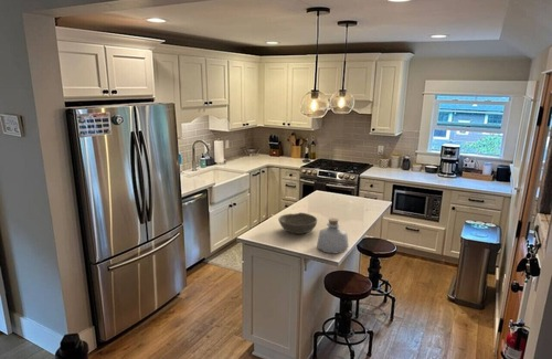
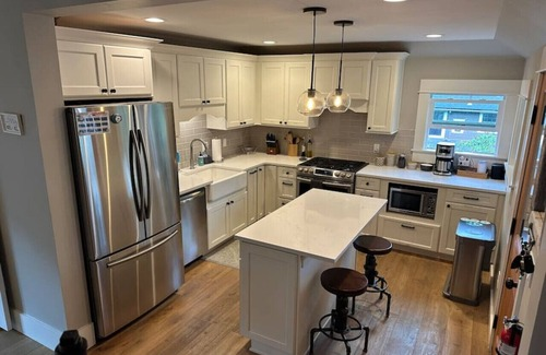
- bottle (332, 233)
- bowl (297, 224)
